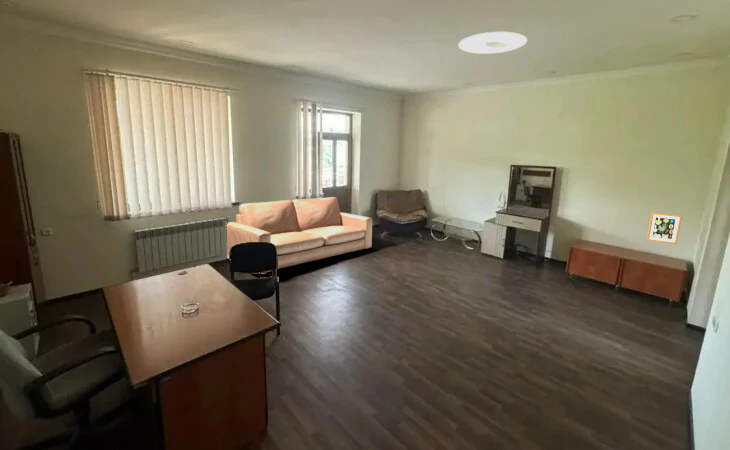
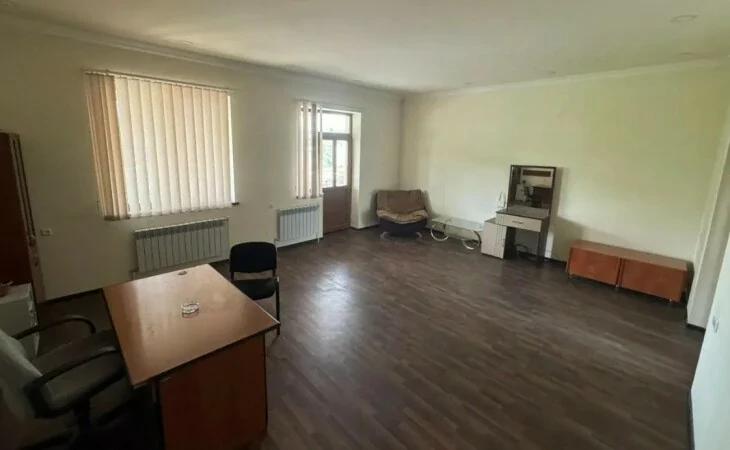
- sofa (305, 228)
- ceiling light (491, 40)
- wall art (663, 228)
